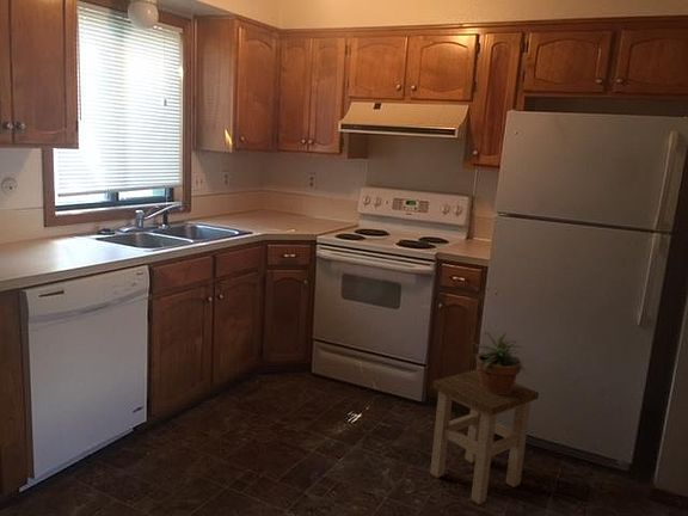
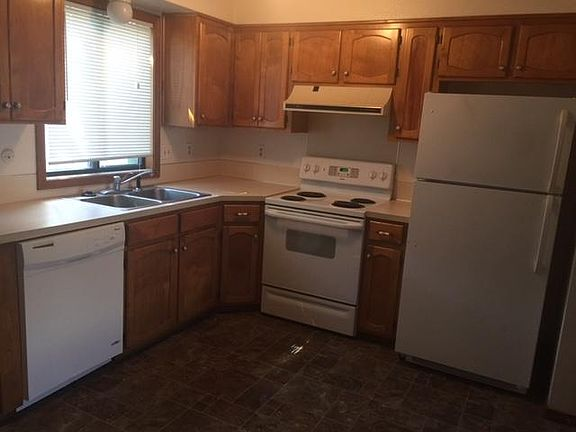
- stool (479, 432)
- potted plant (499, 361)
